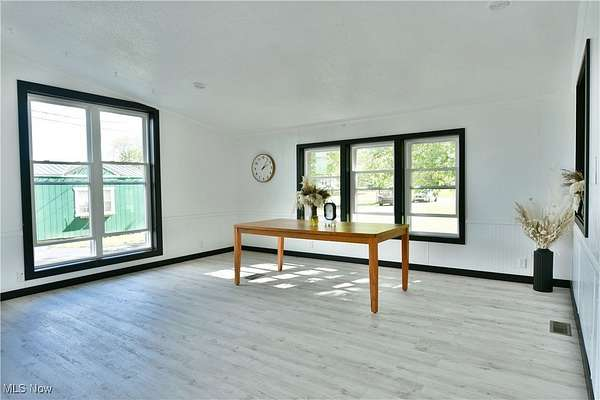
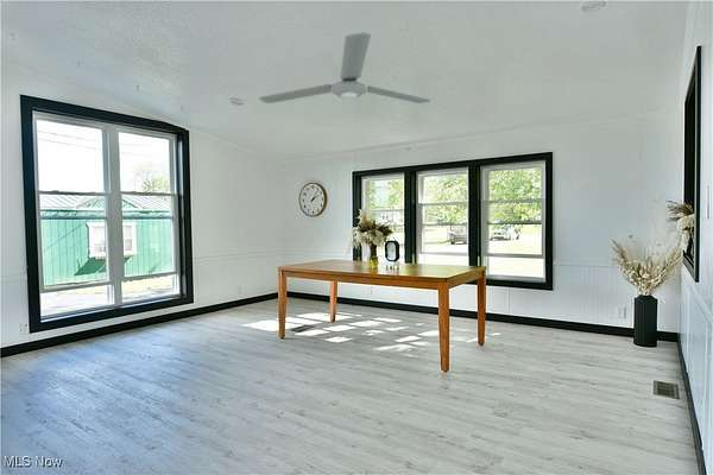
+ ceiling fan (345, 70)
